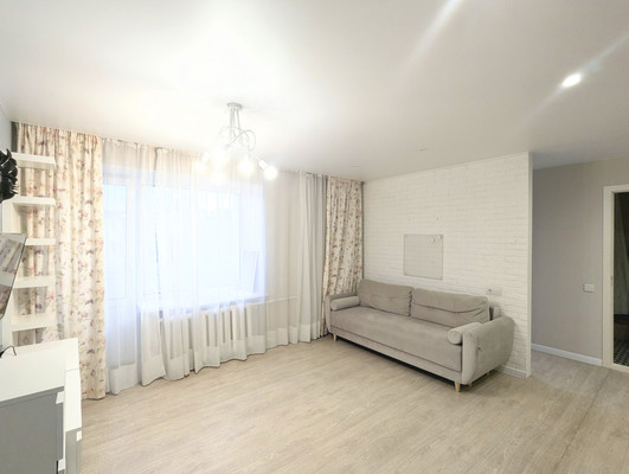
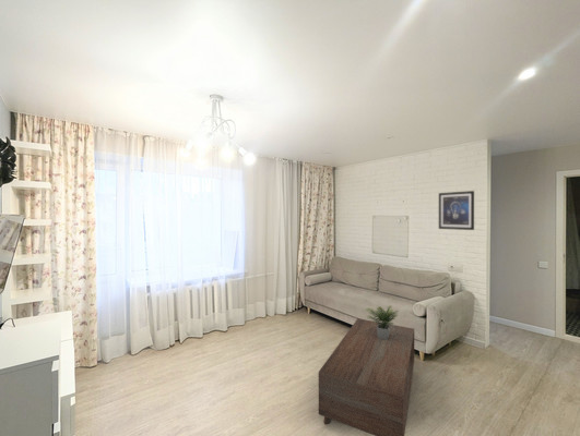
+ coffee table (374, 352)
+ wall art (455, 210)
